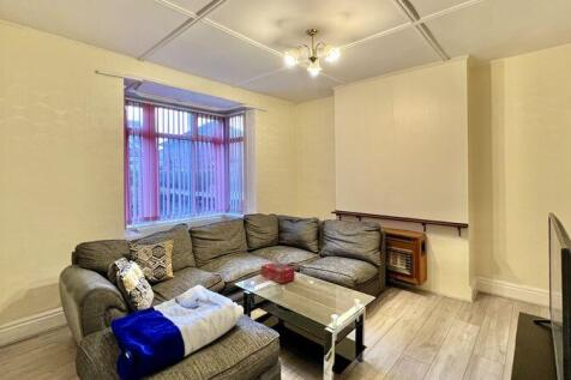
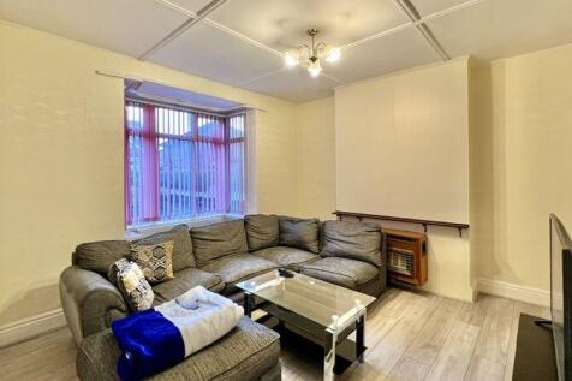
- tissue box (277, 272)
